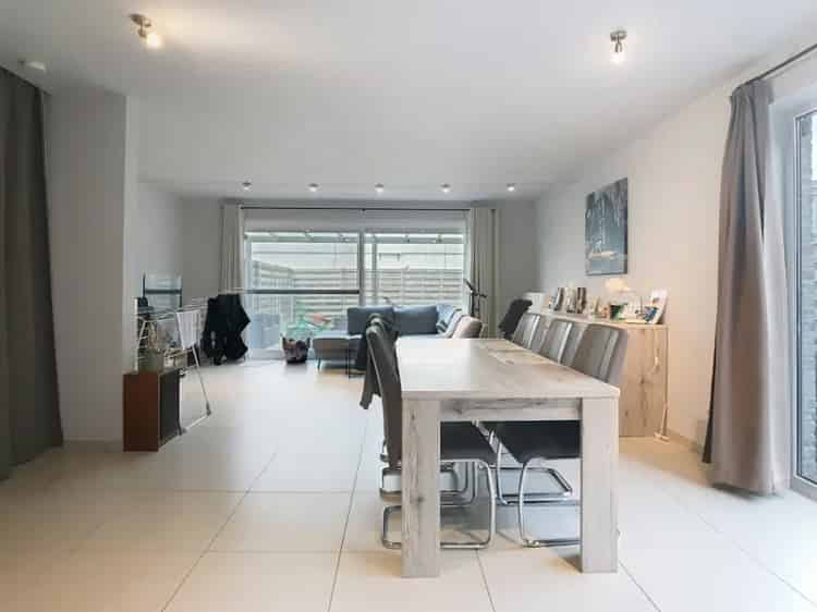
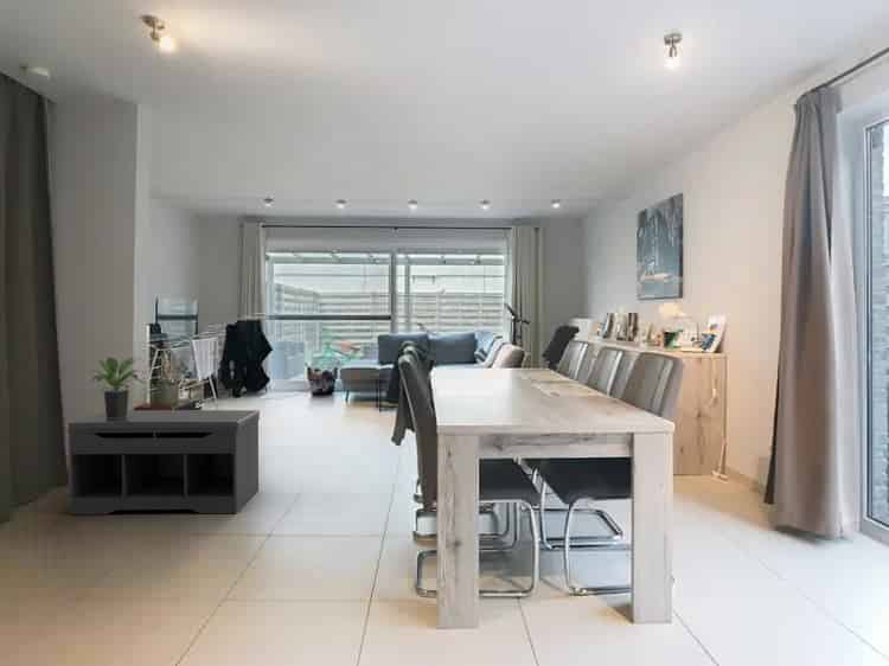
+ bench (170, 459)
+ potted plant (115, 385)
